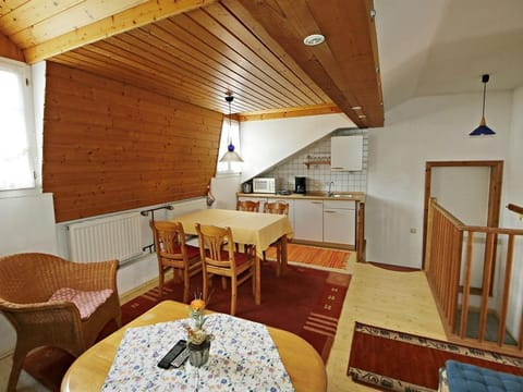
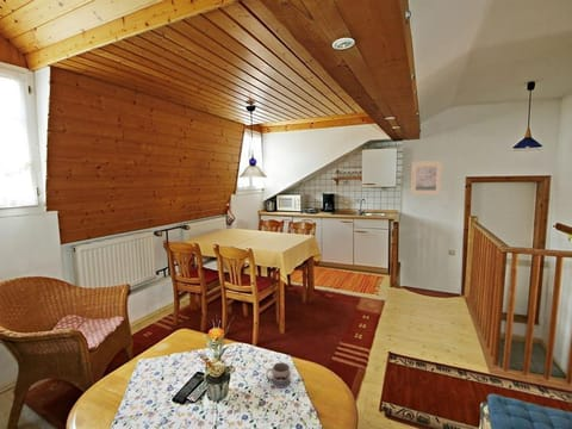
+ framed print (425, 178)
+ mug (278, 374)
